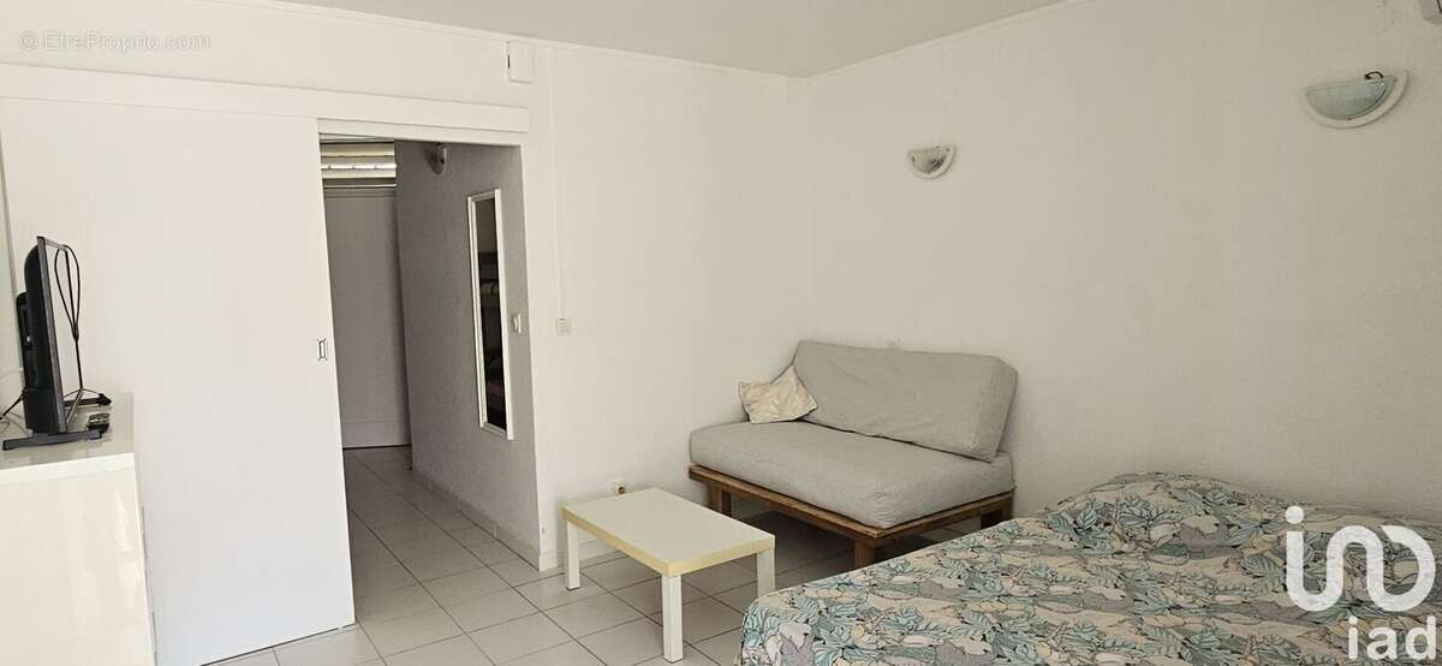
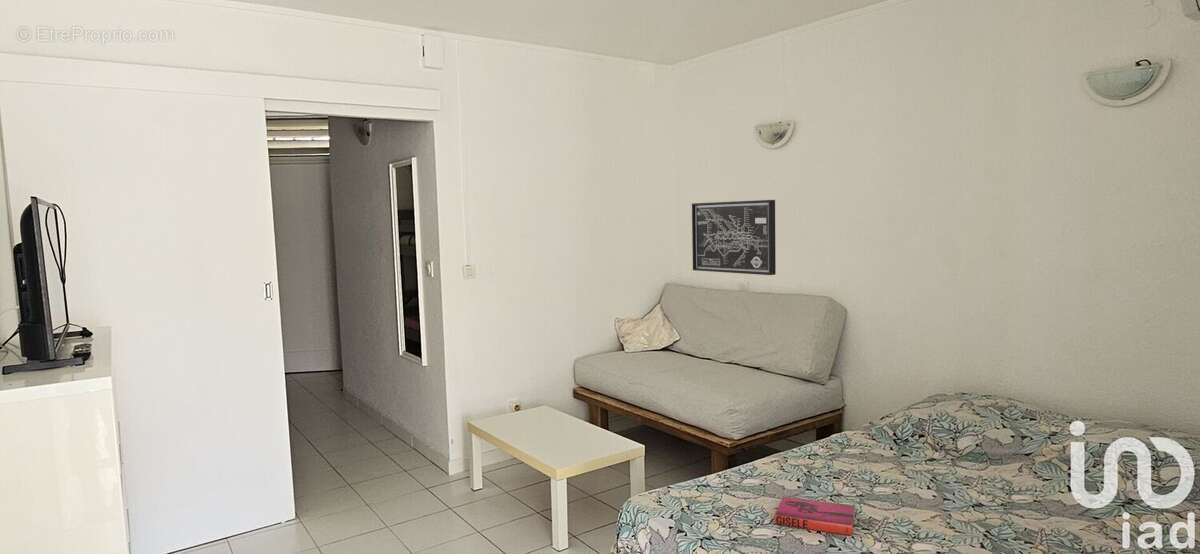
+ wall art (731, 237)
+ hardback book (815, 514)
